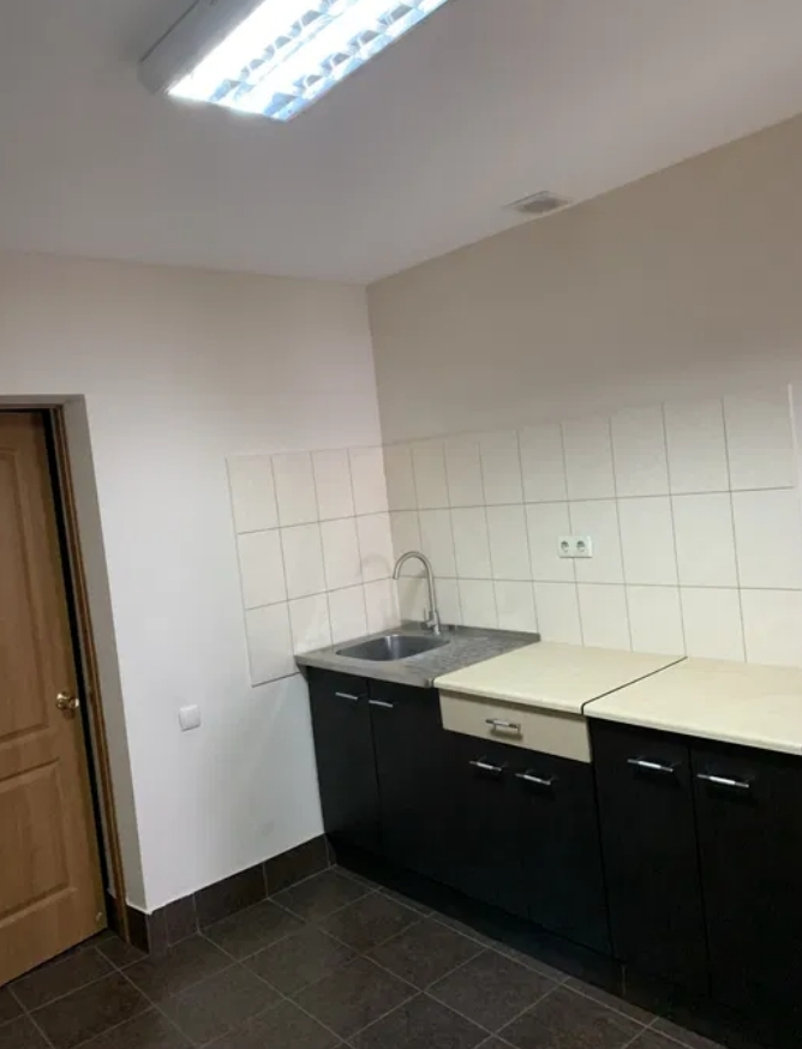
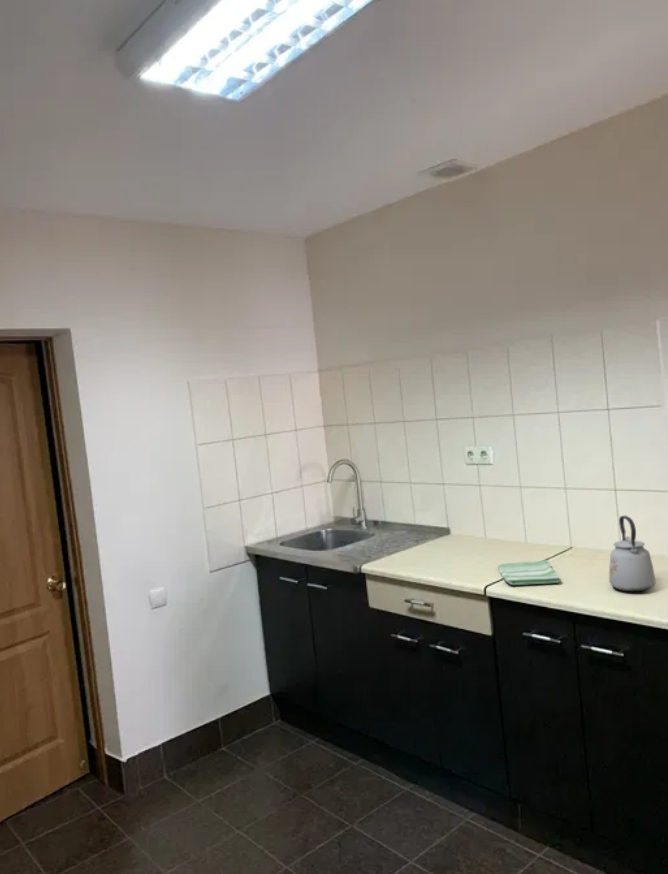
+ kettle (627, 550)
+ dish towel (528, 572)
